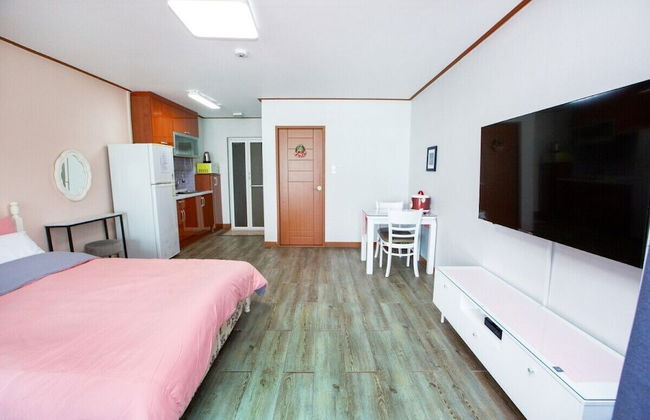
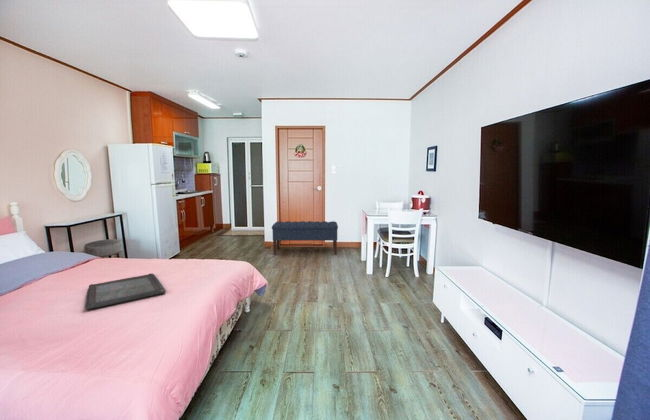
+ bench (305, 236)
+ serving tray (126, 288)
